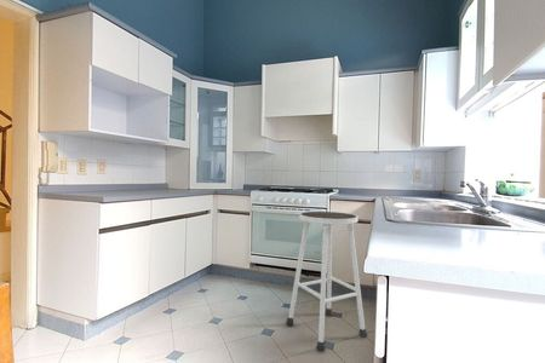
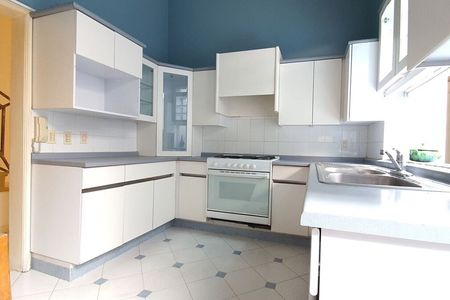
- stool (326, 272)
